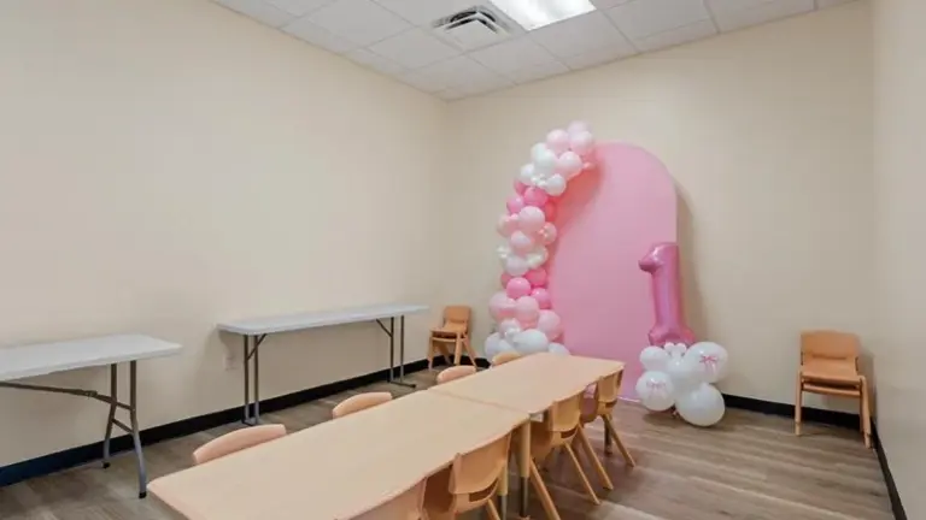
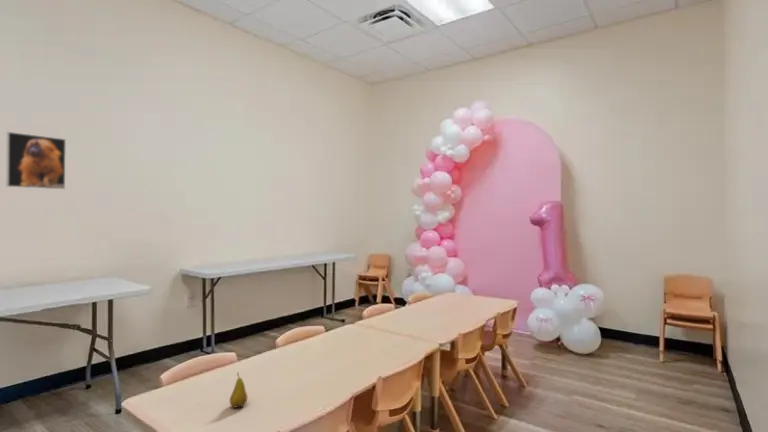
+ fruit (238, 389)
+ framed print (37, 161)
